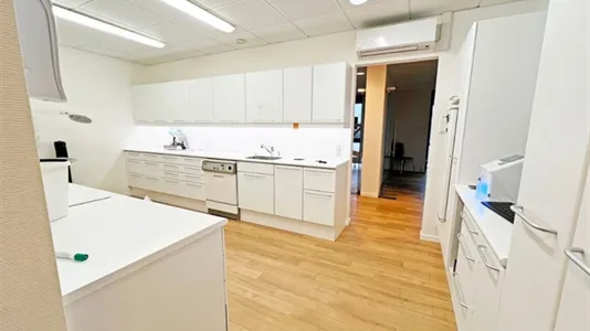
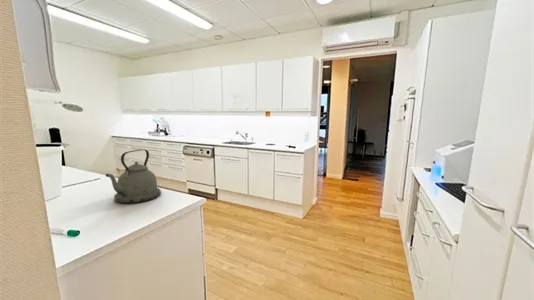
+ kettle (135, 174)
